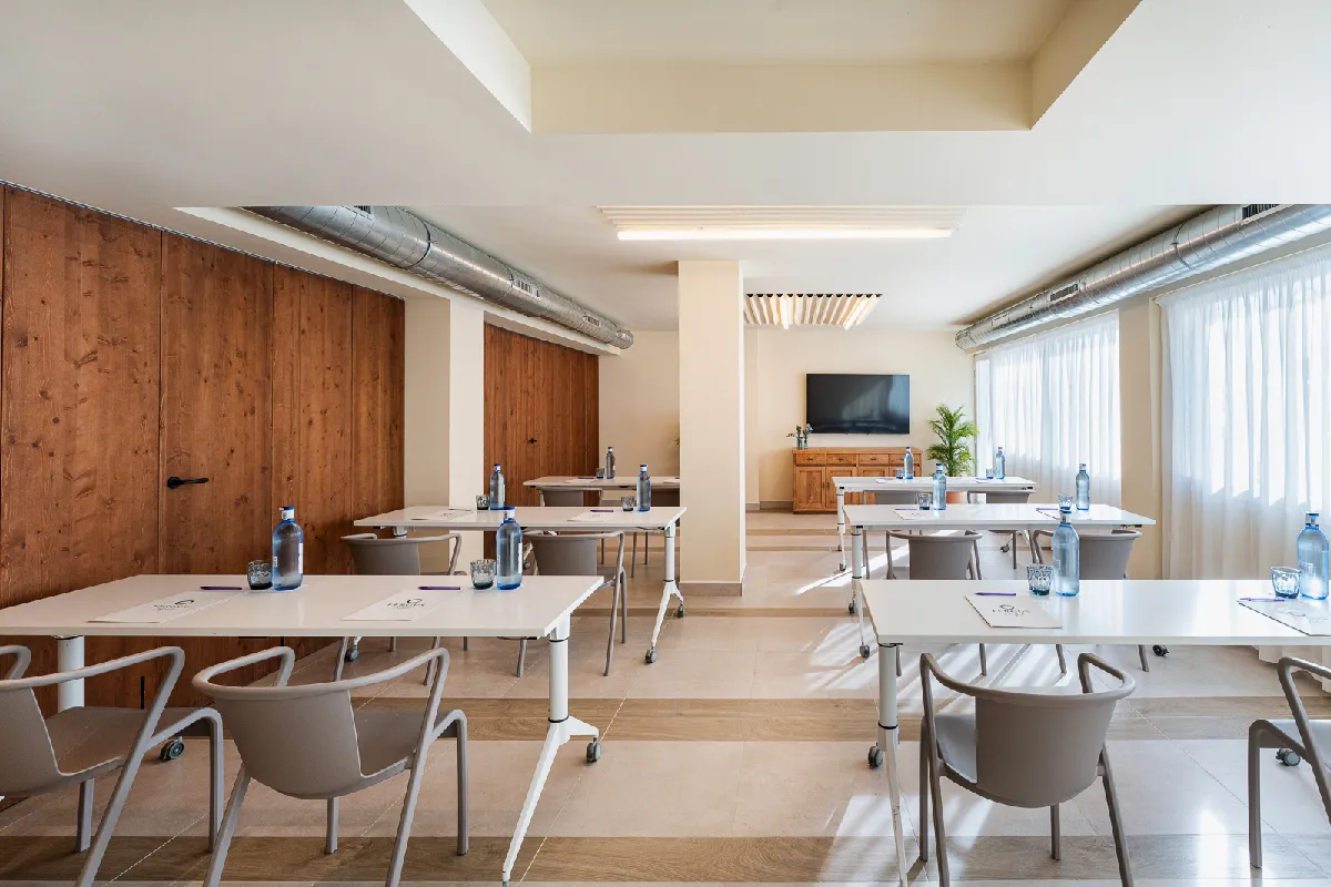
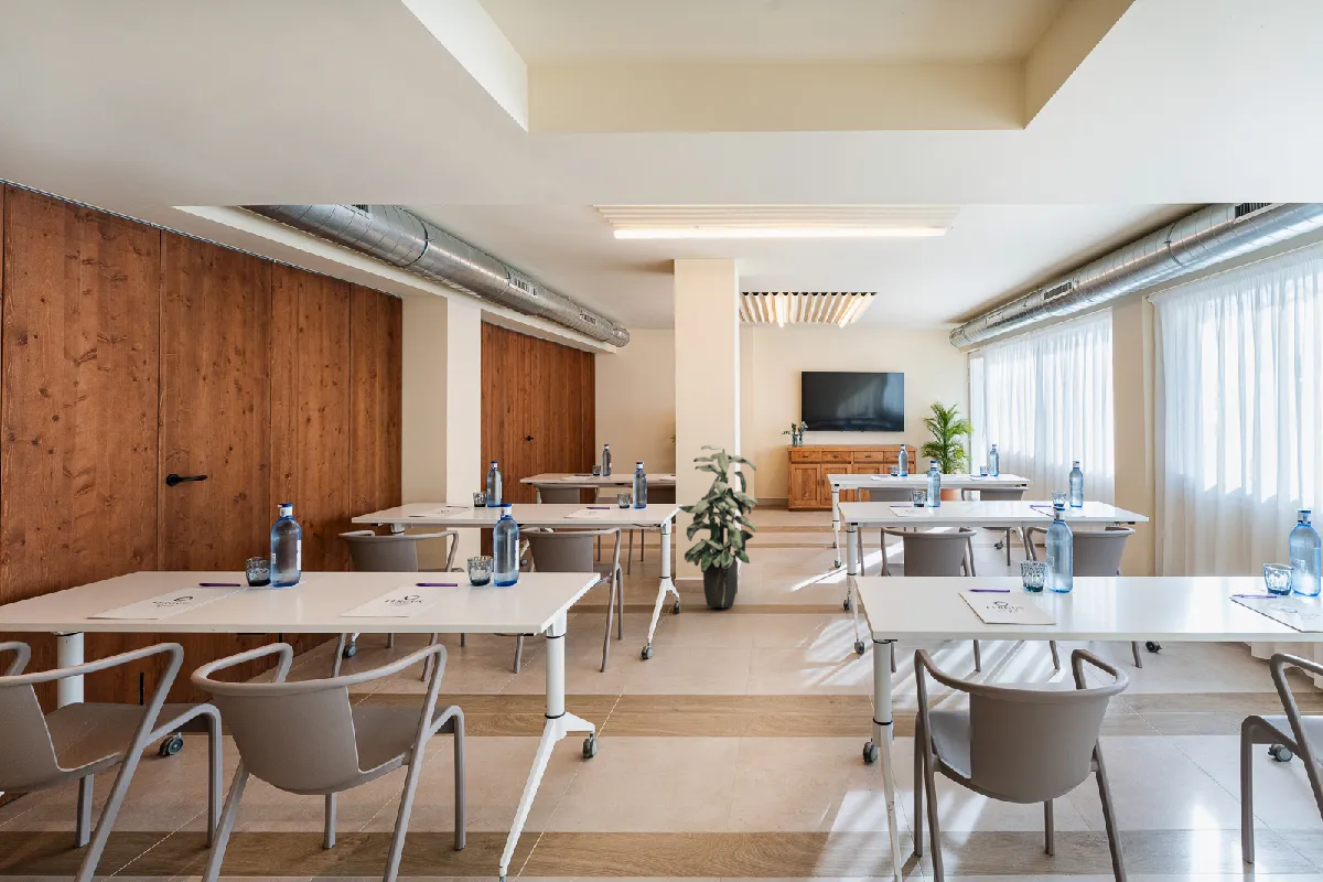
+ indoor plant (718, 525)
